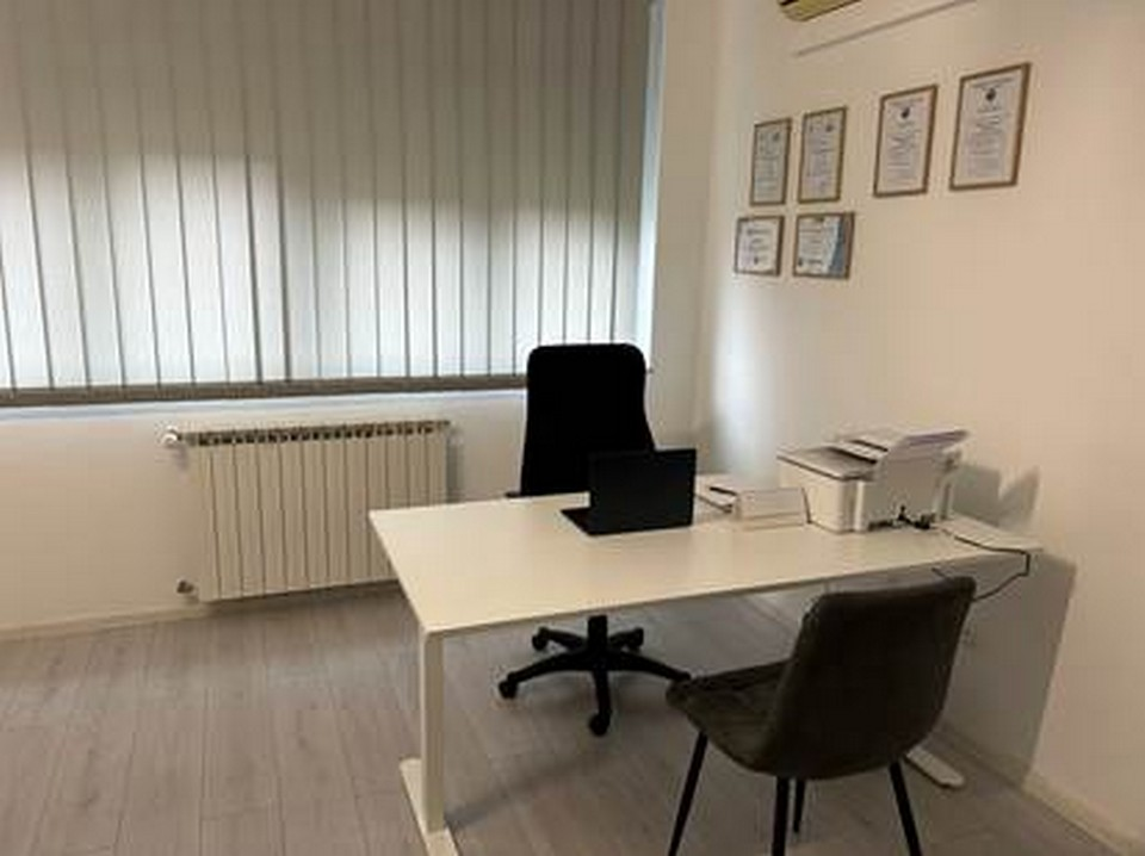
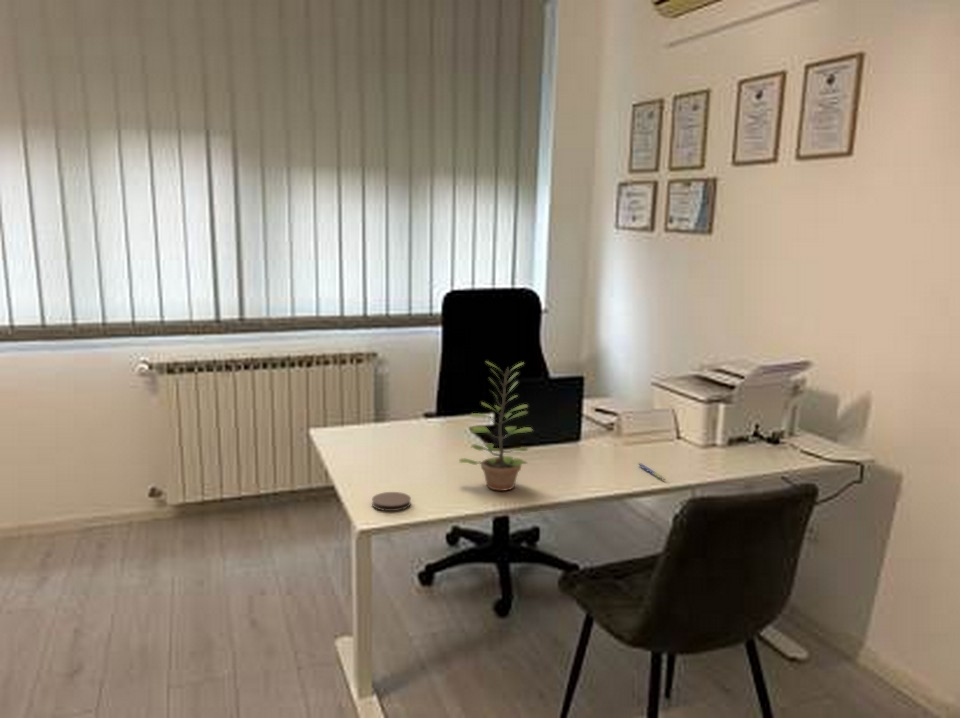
+ coaster (391, 501)
+ plant (497, 424)
+ pen (651, 471)
